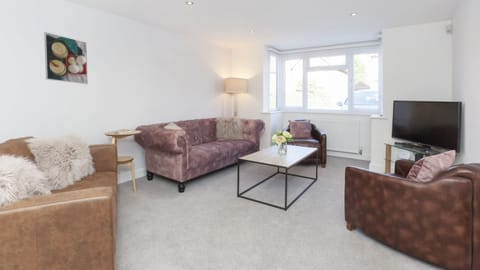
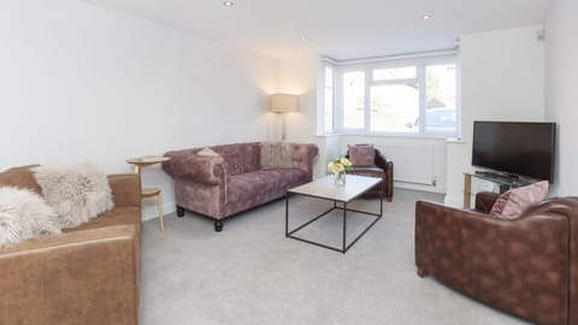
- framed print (67, 59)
